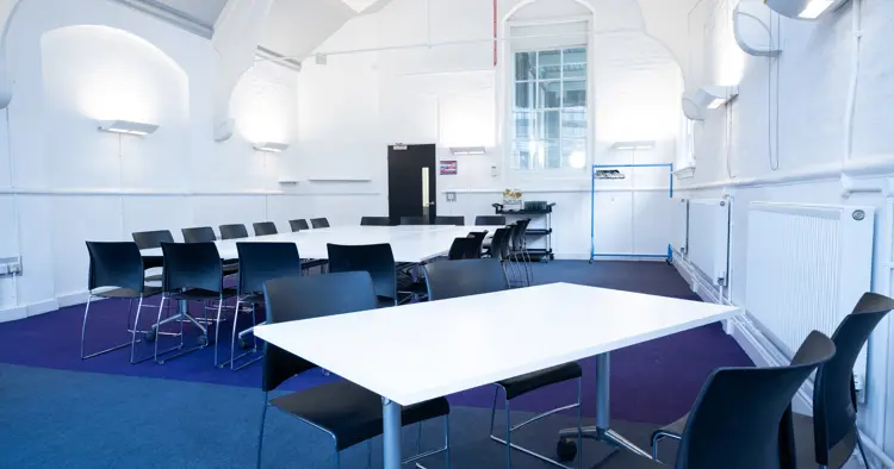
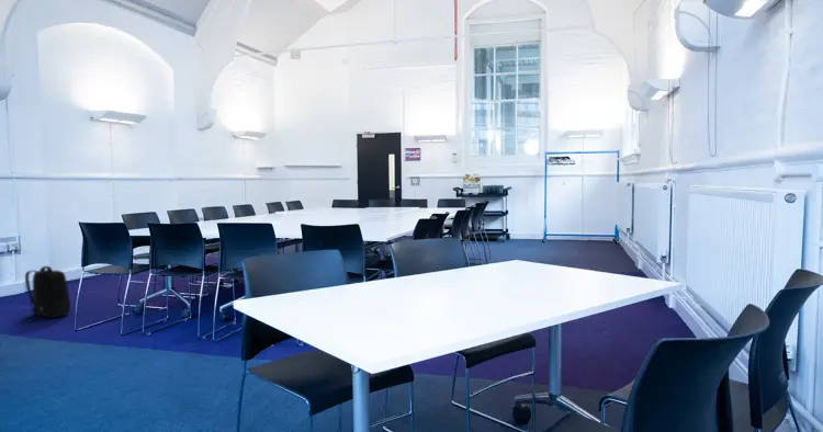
+ backpack (44, 291)
